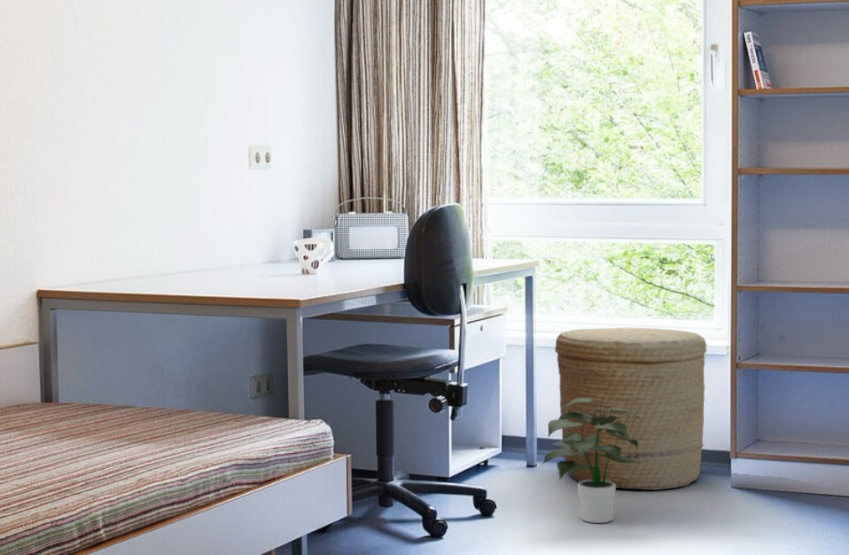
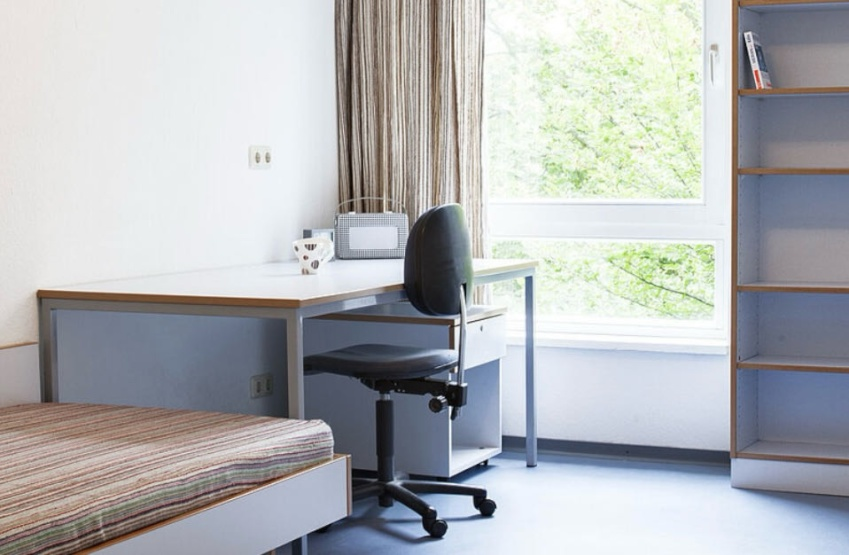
- basket (630, 404)
- potted plant (595, 459)
